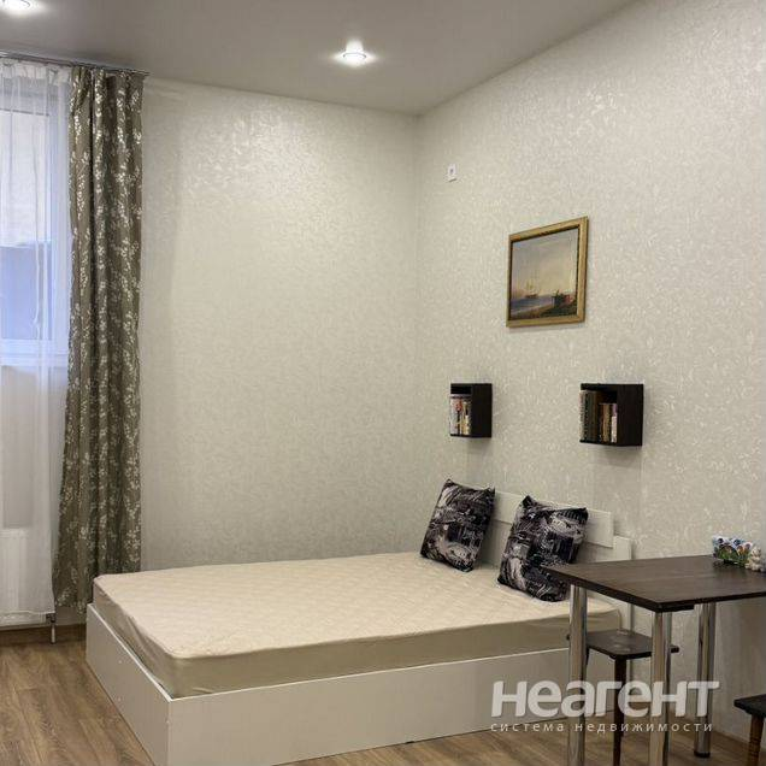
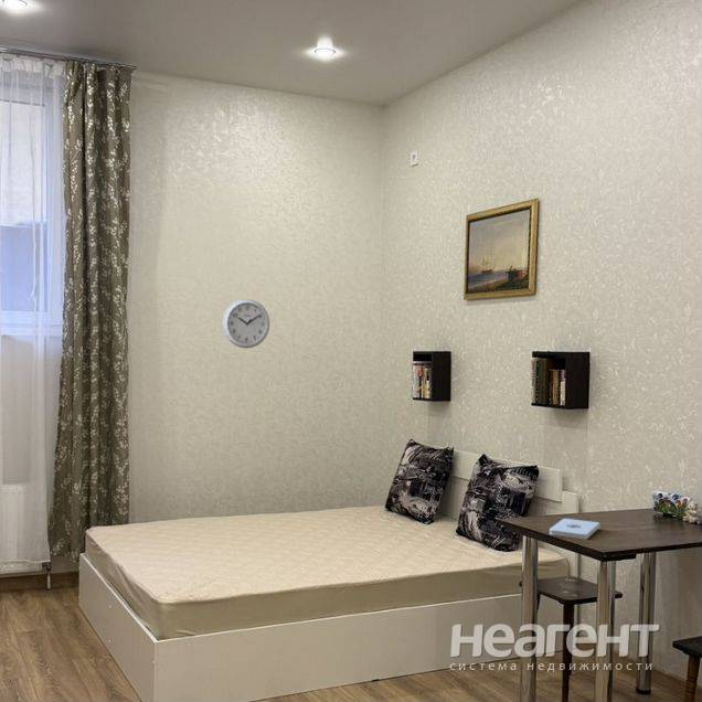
+ wall clock (246, 323)
+ notepad (574, 528)
